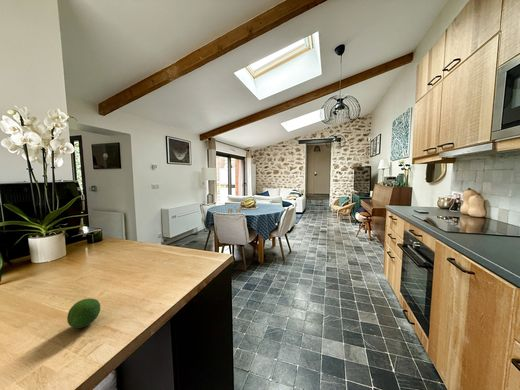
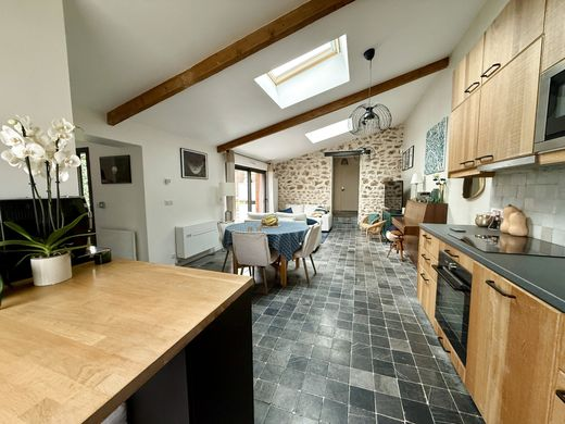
- fruit (84, 311)
